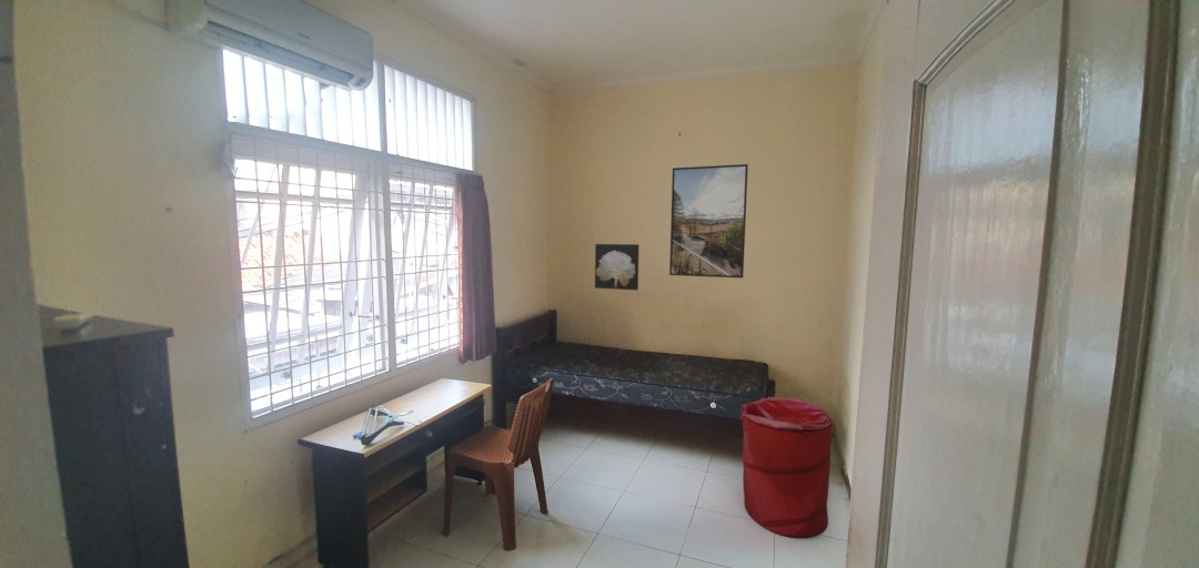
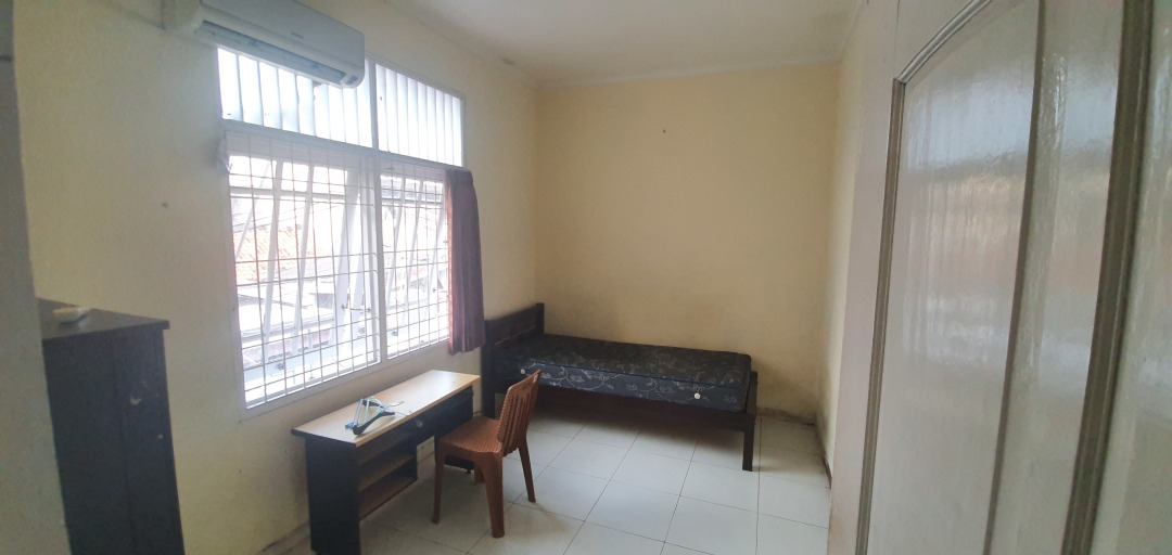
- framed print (707, 222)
- wall art (616, 266)
- laundry hamper (783, 460)
